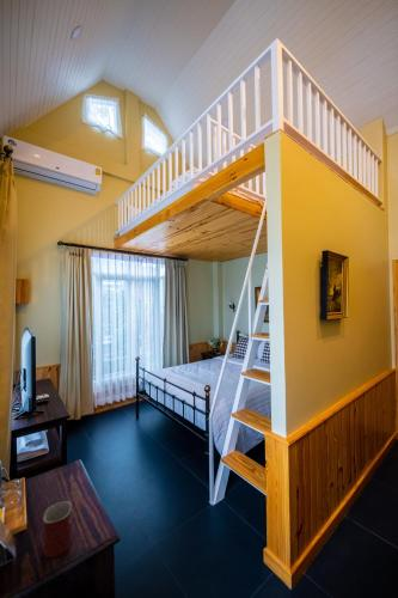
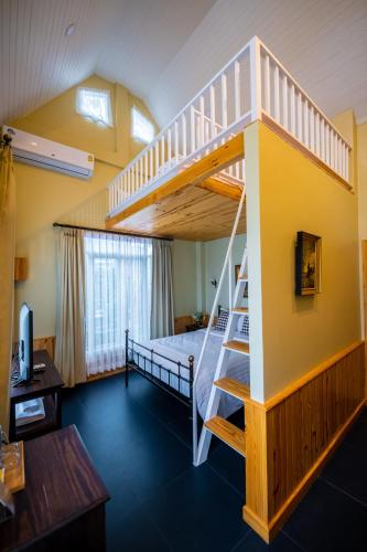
- mug (59, 524)
